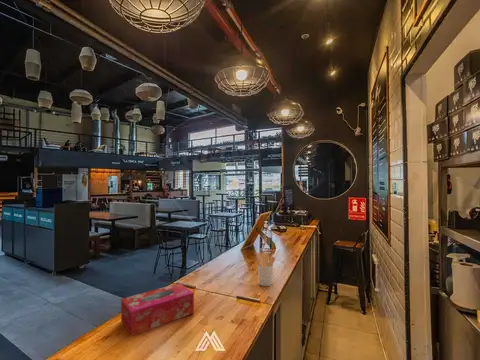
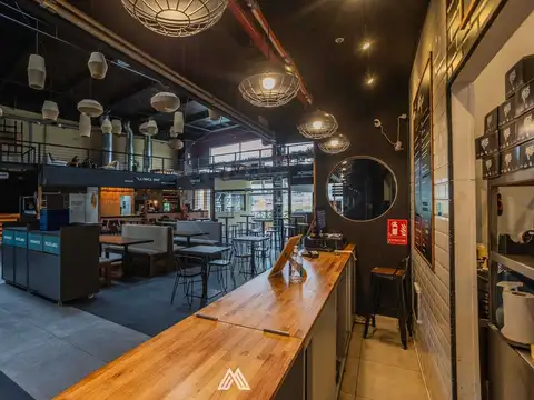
- tissue box (158, 306)
- utensil holder (264, 267)
